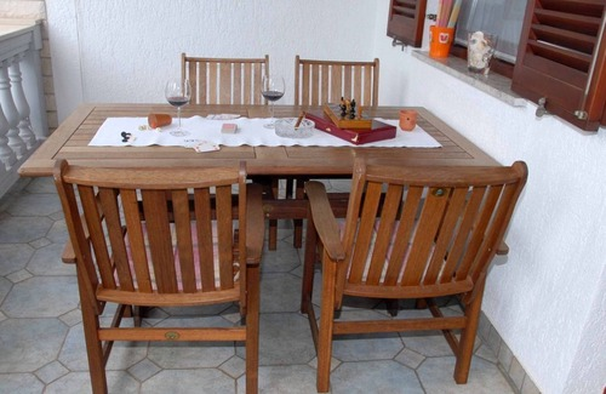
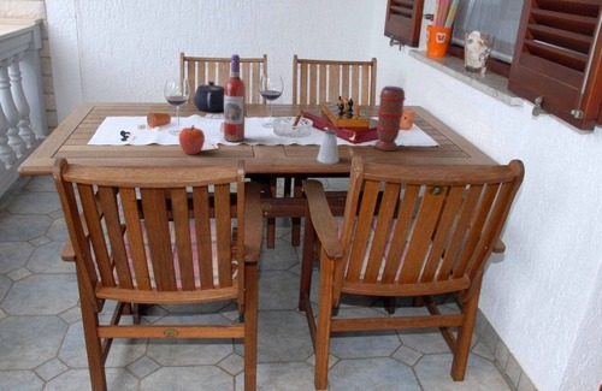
+ spice grinder (389, 117)
+ saltshaker (329, 146)
+ teapot (211, 94)
+ wine bottle (235, 97)
+ apple (191, 138)
